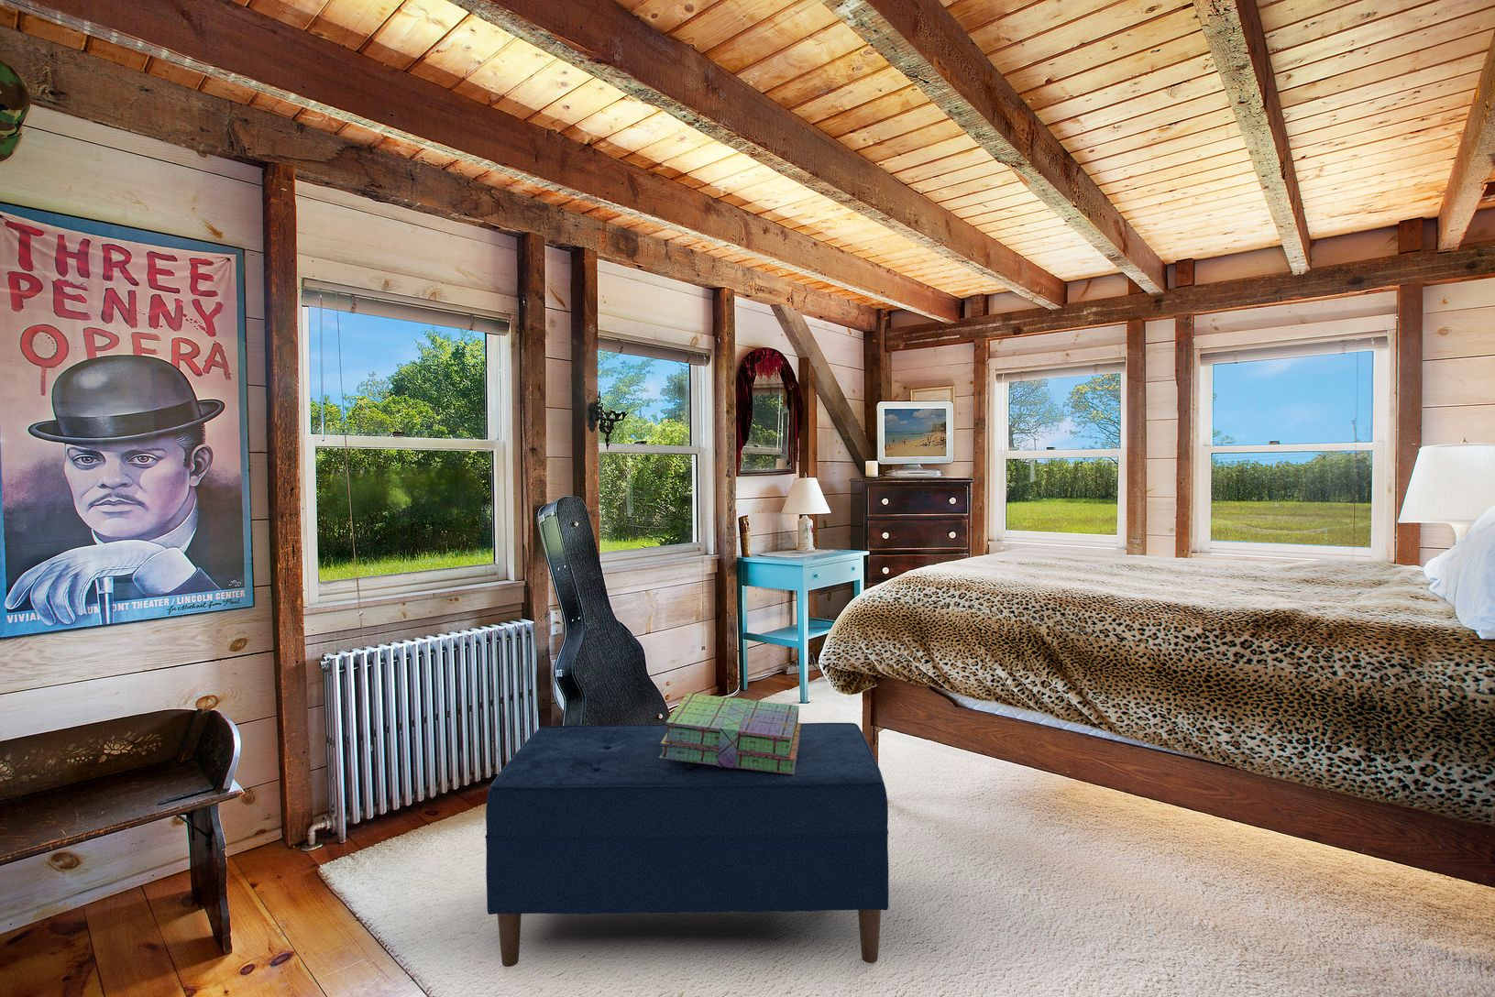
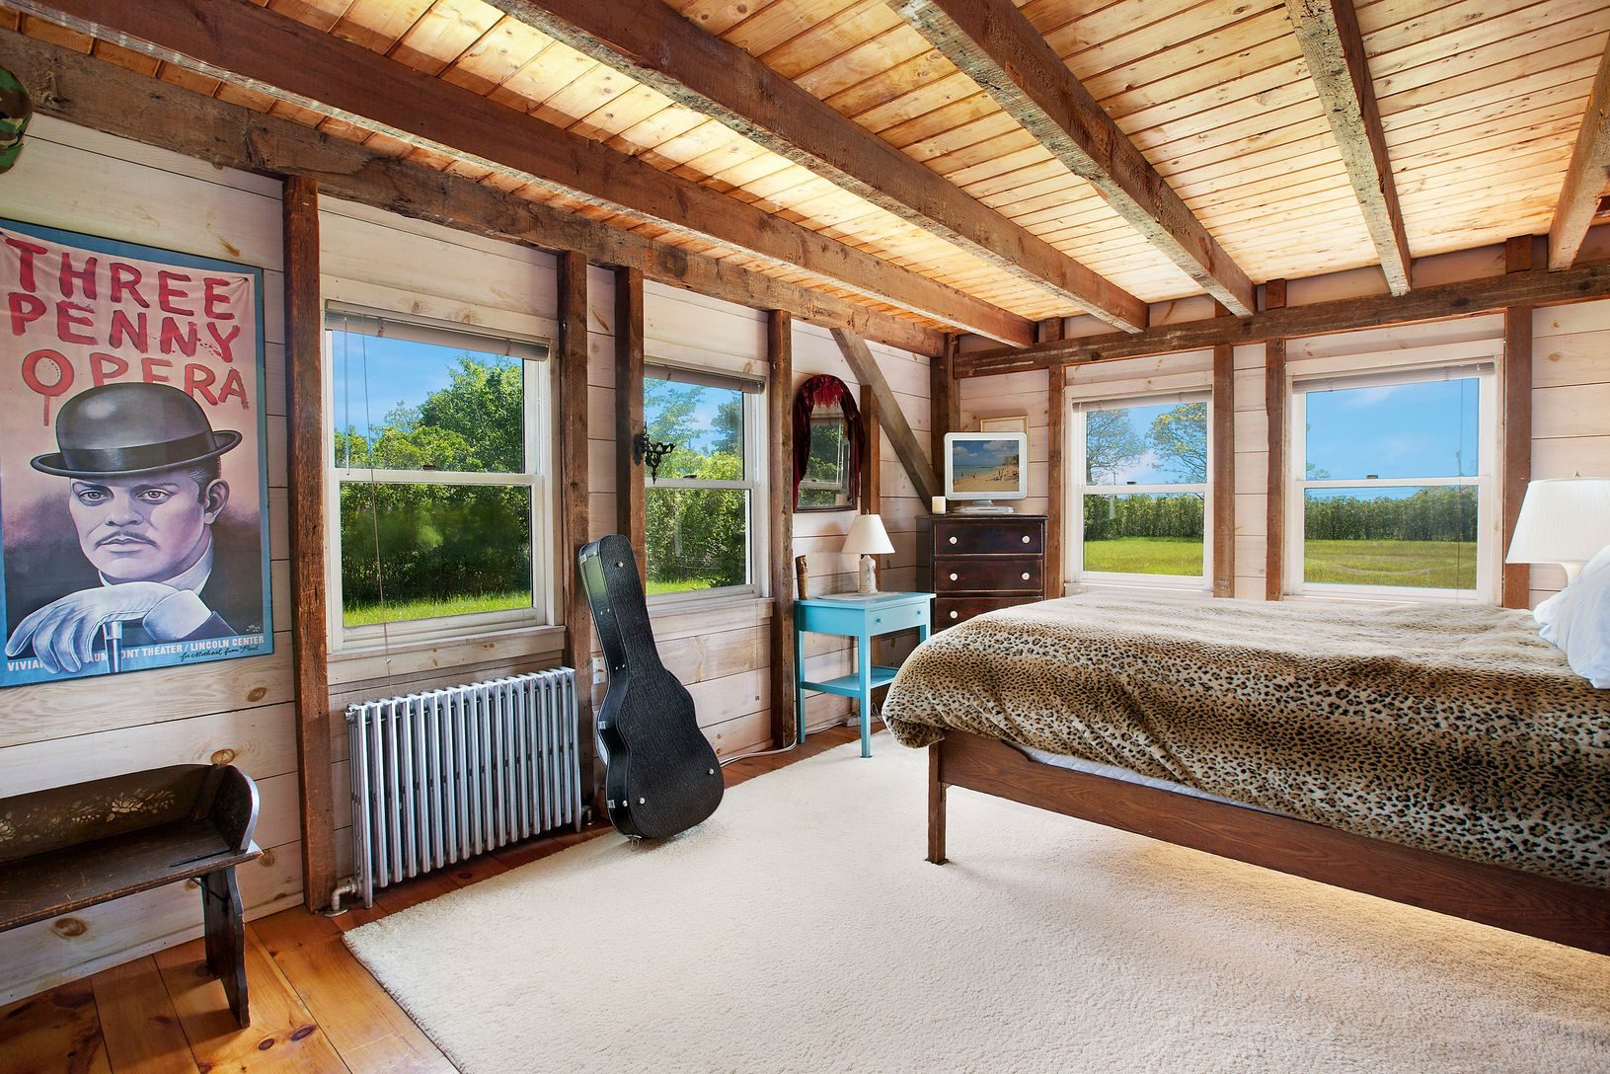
- stack of books (734, 734)
- bench (694, 833)
